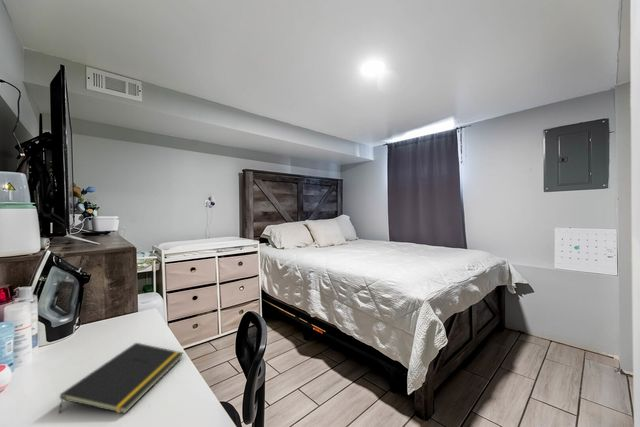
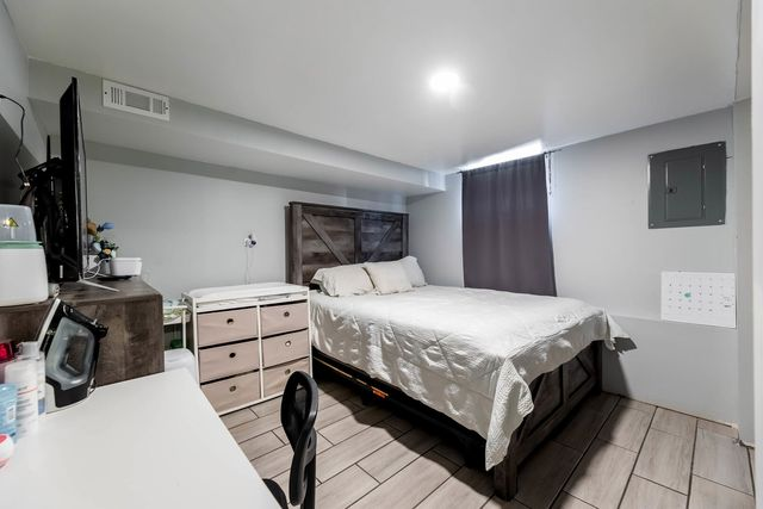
- notepad (131, 372)
